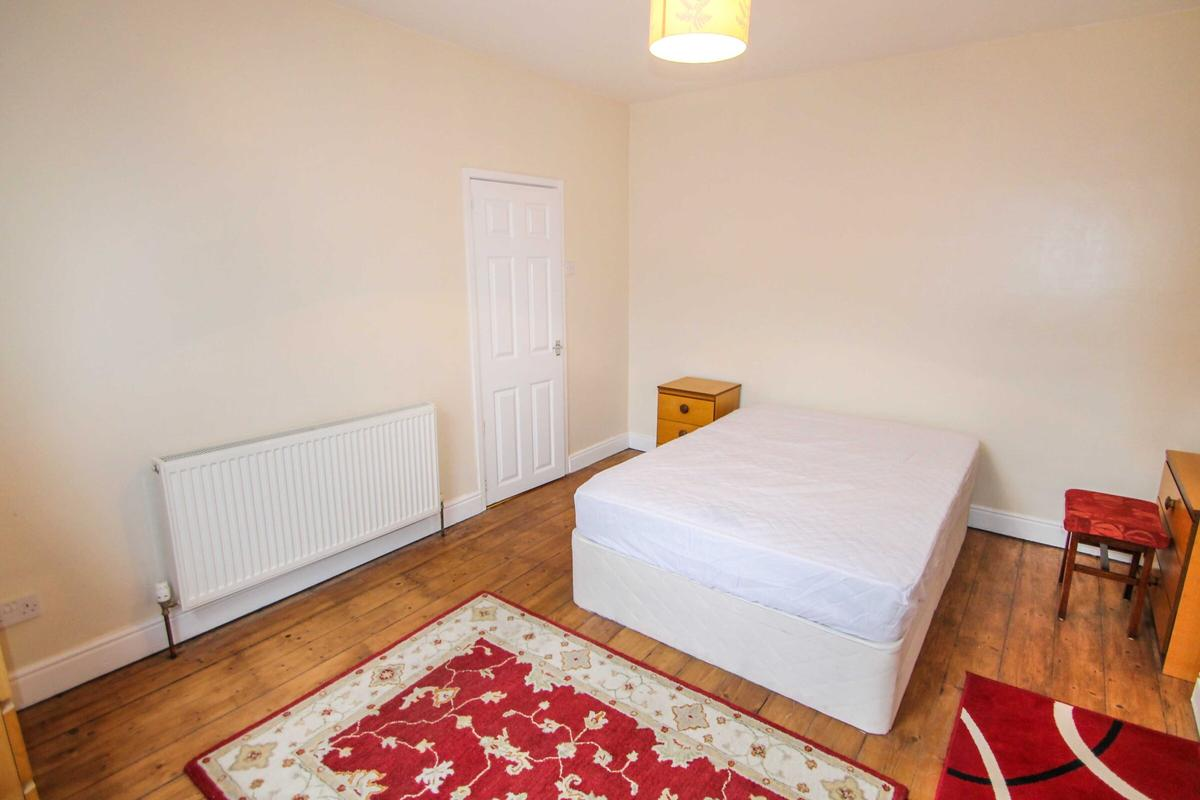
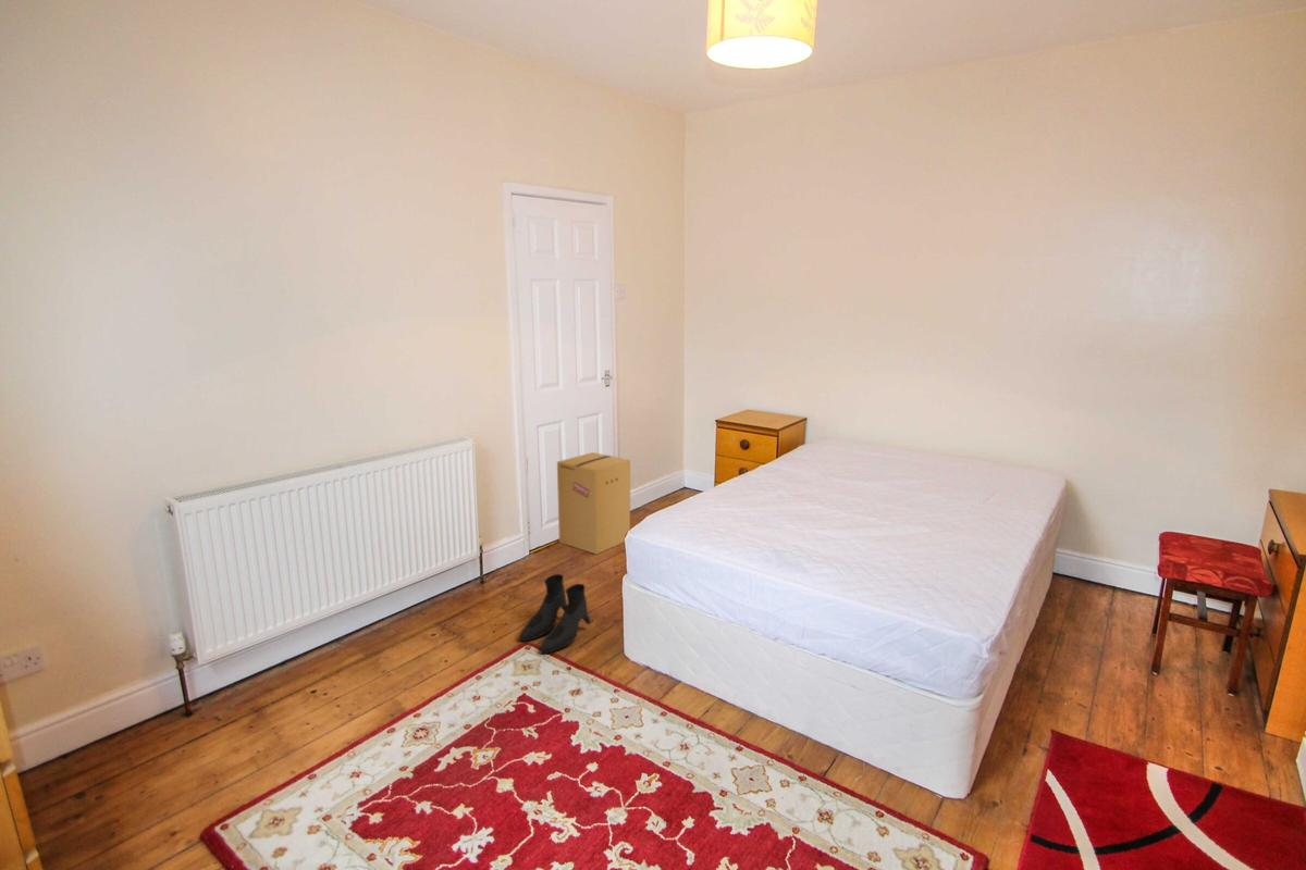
+ boots (554, 609)
+ cardboard box (594, 501)
